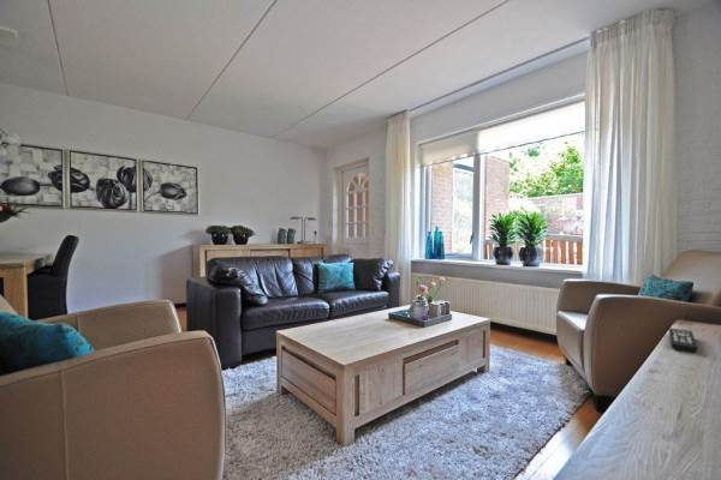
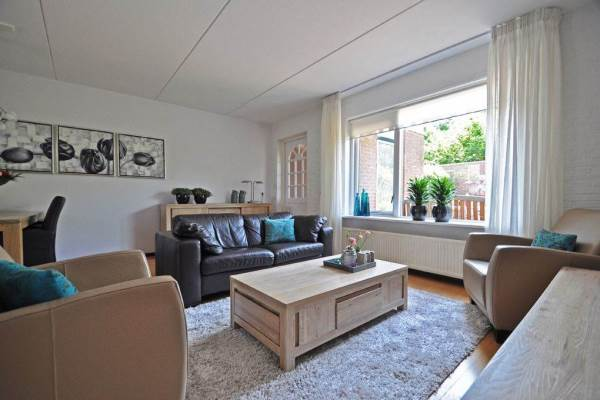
- remote control (681, 338)
